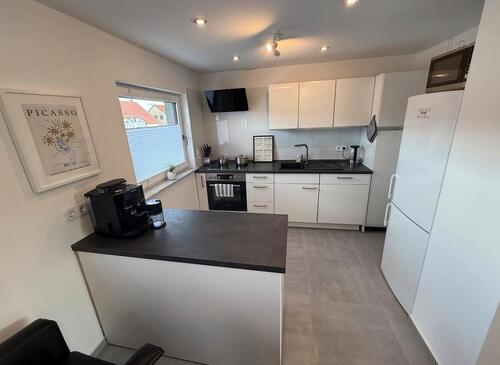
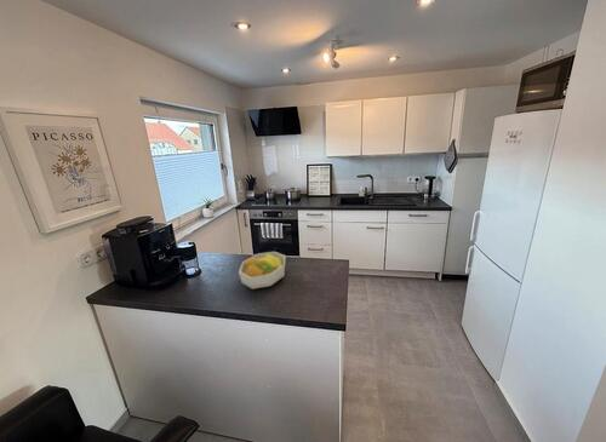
+ fruit bowl (263, 266)
